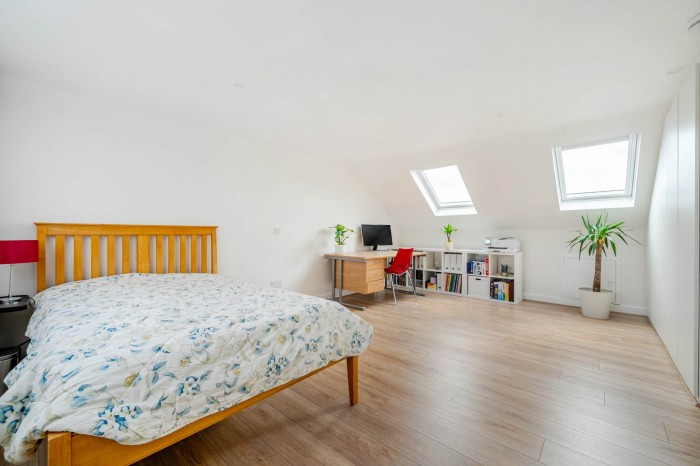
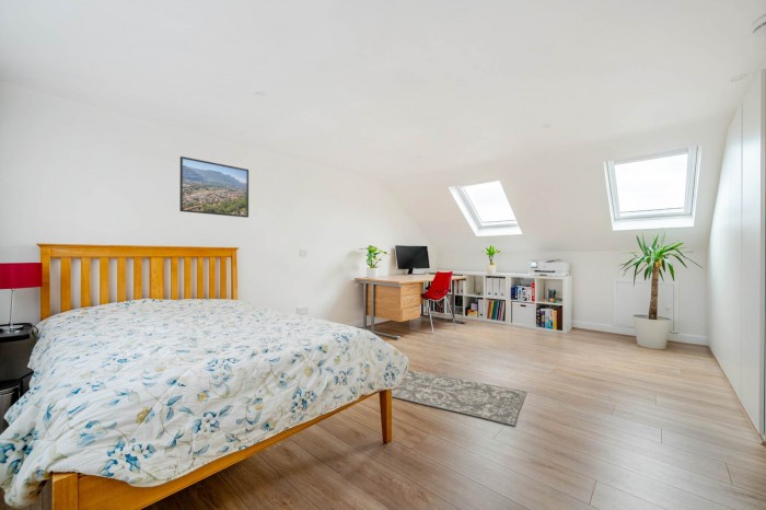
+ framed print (217, 188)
+ rug (438, 389)
